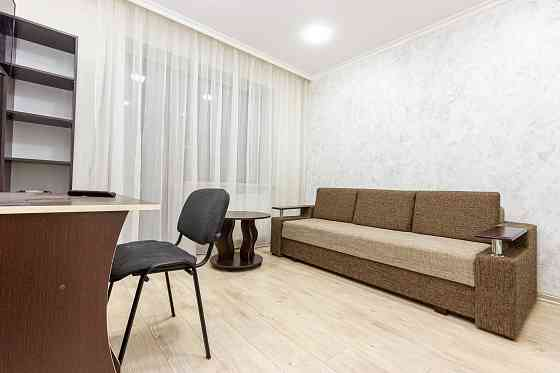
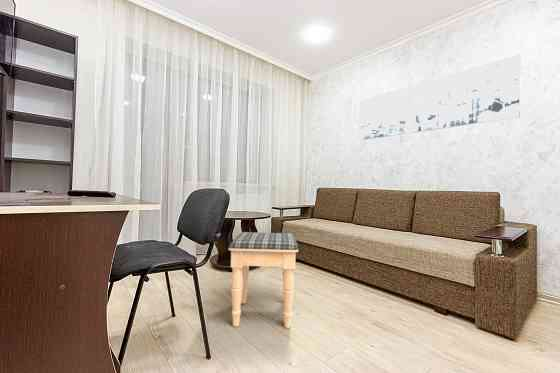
+ footstool (264, 265)
+ wall art (421, 107)
